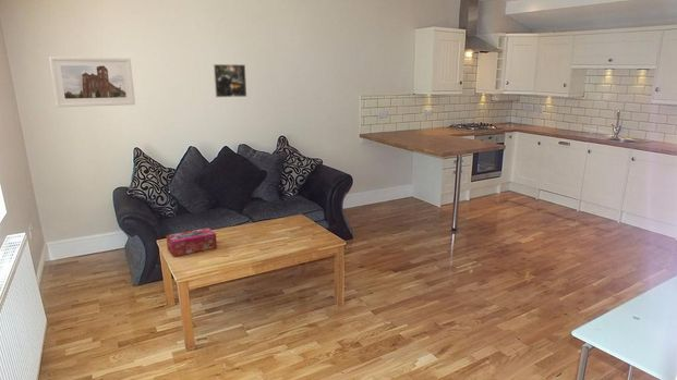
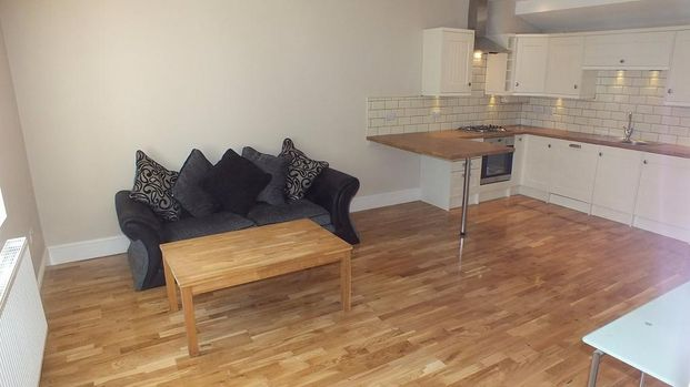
- tissue box (191, 241)
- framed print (94, 82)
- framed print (230, 81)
